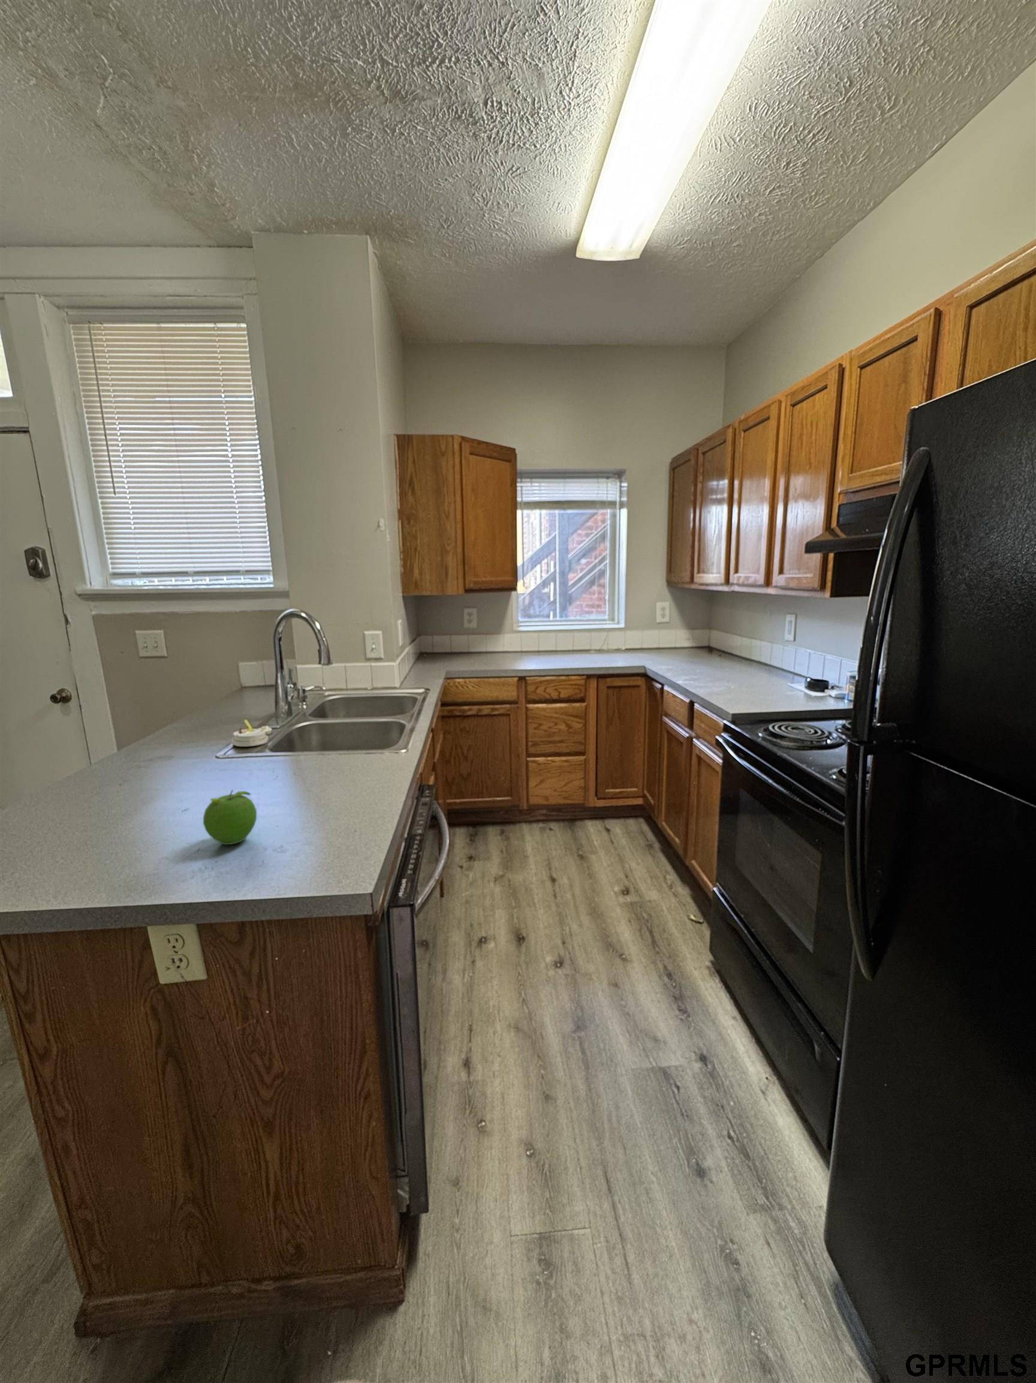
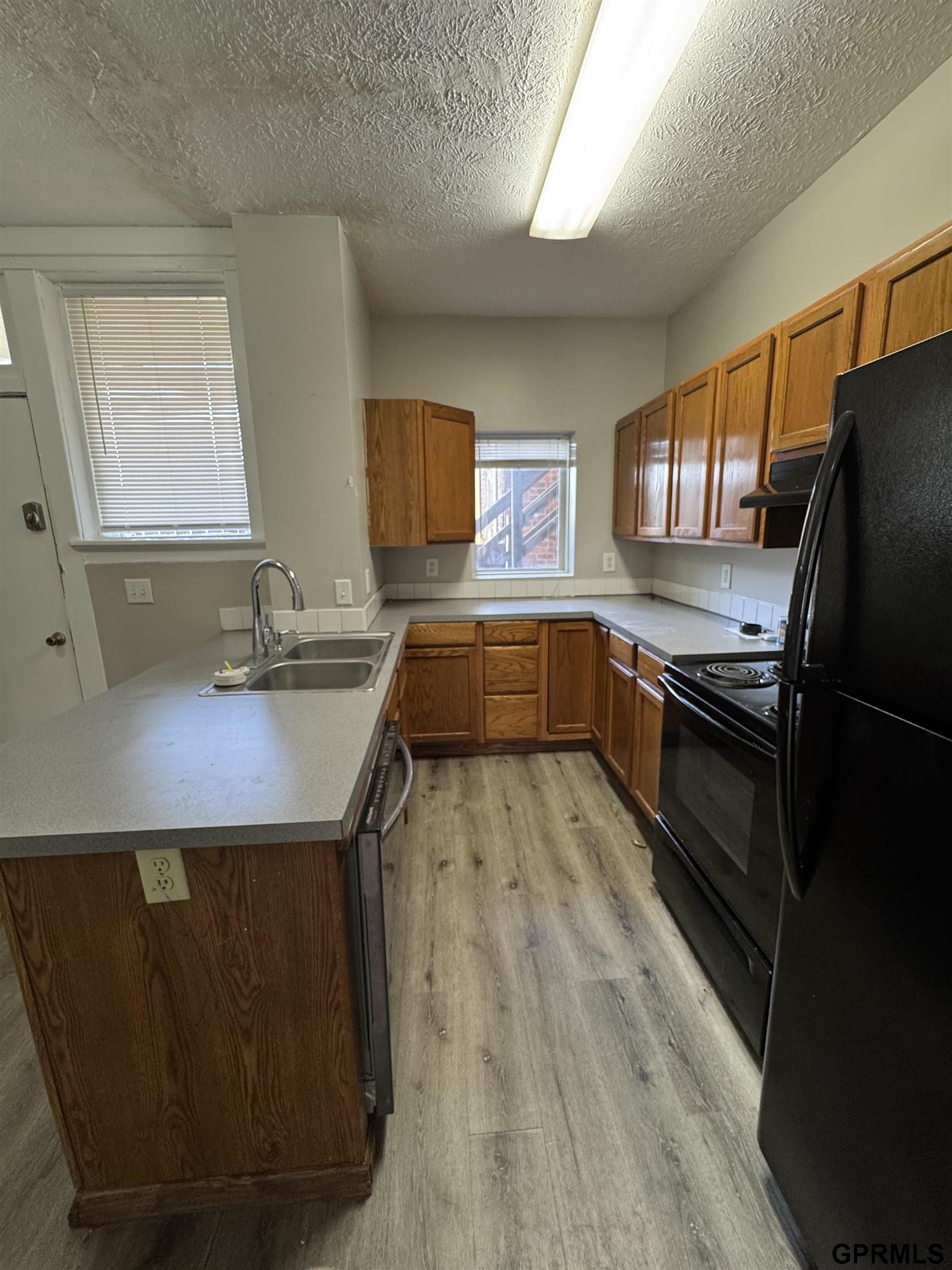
- fruit (231, 817)
